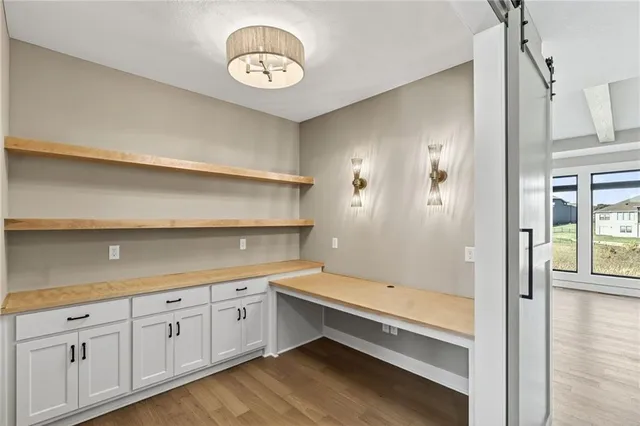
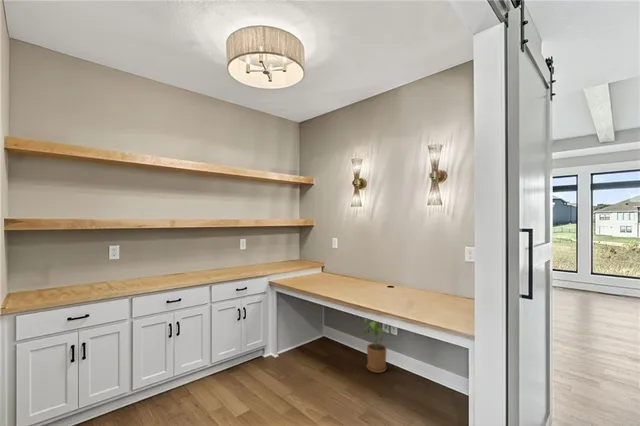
+ house plant (376, 338)
